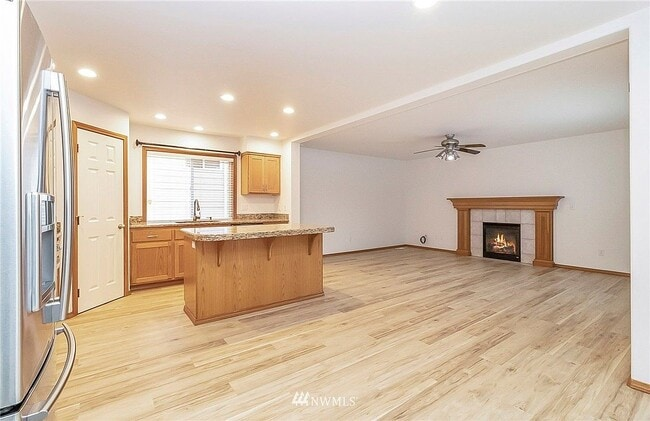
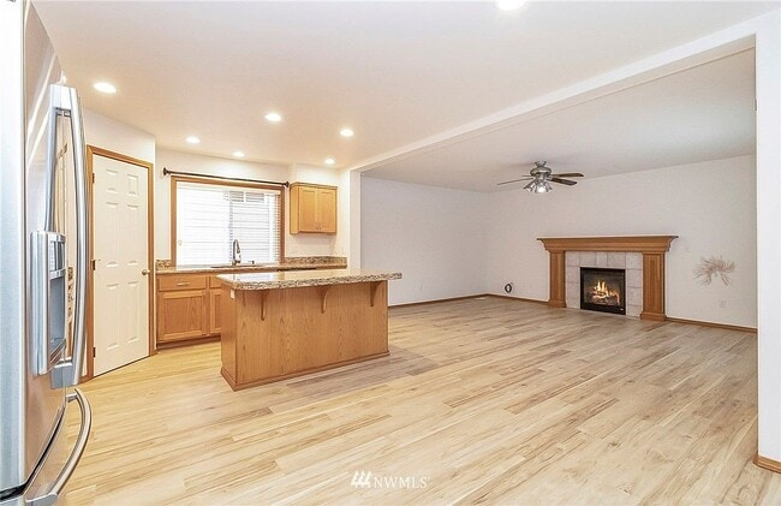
+ wall sculpture (713, 270)
